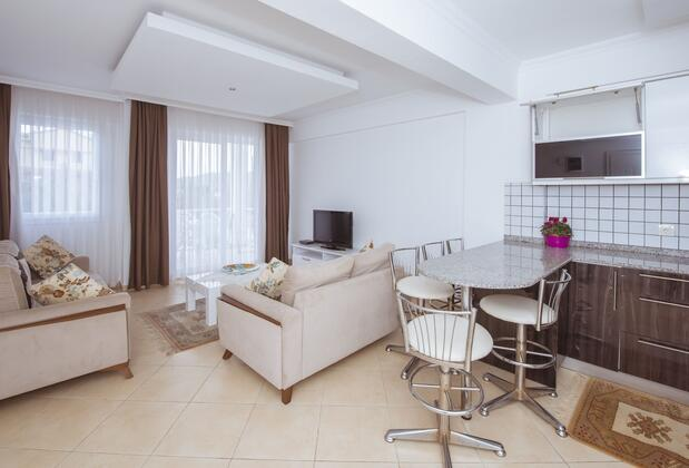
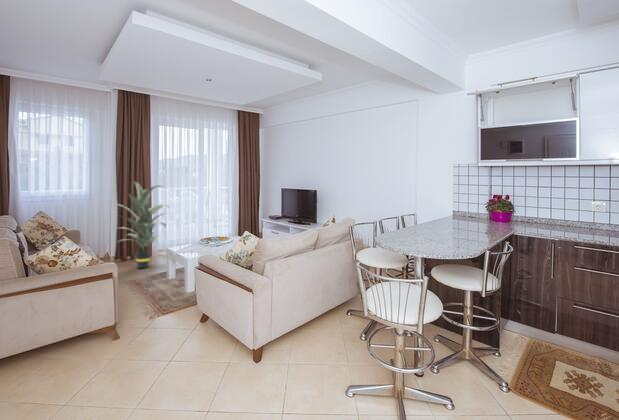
+ indoor plant (142, 223)
